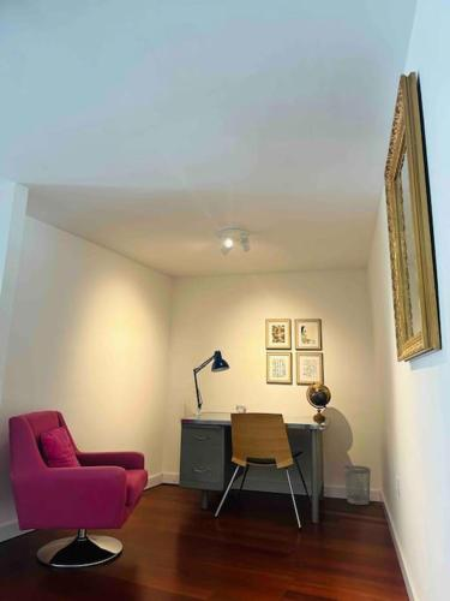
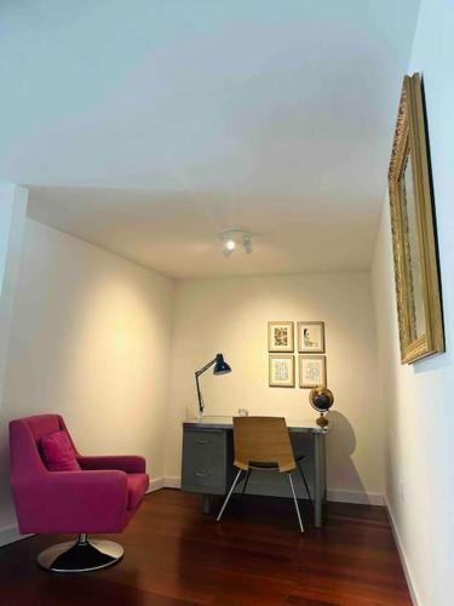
- wastebasket (358, 484)
